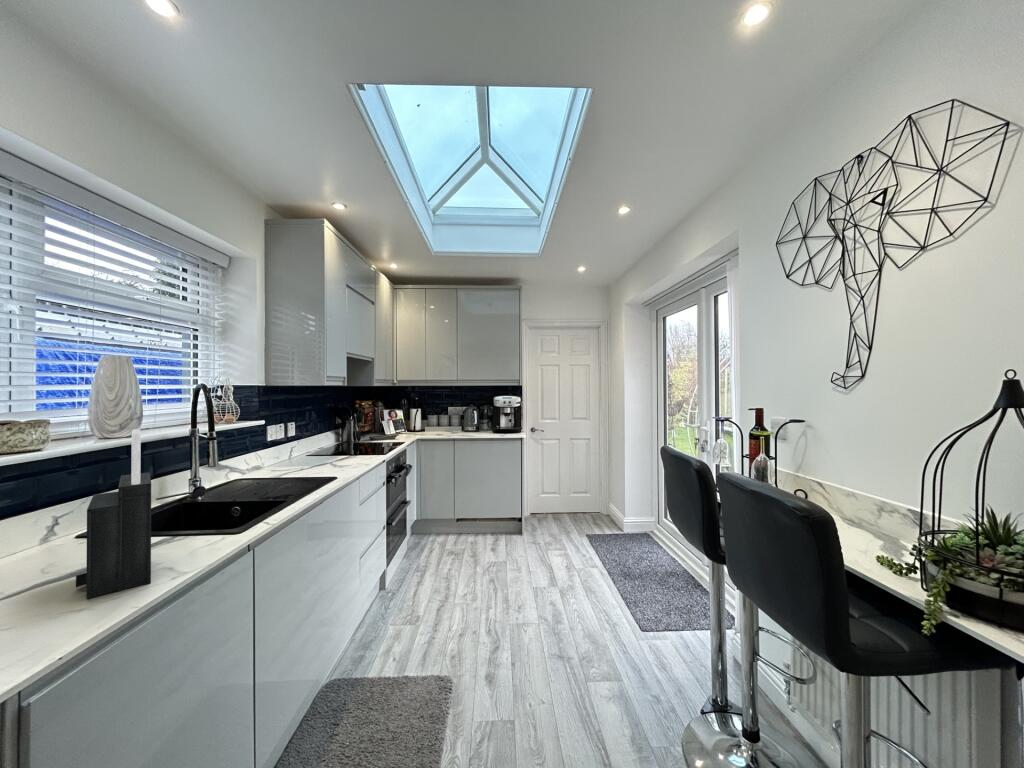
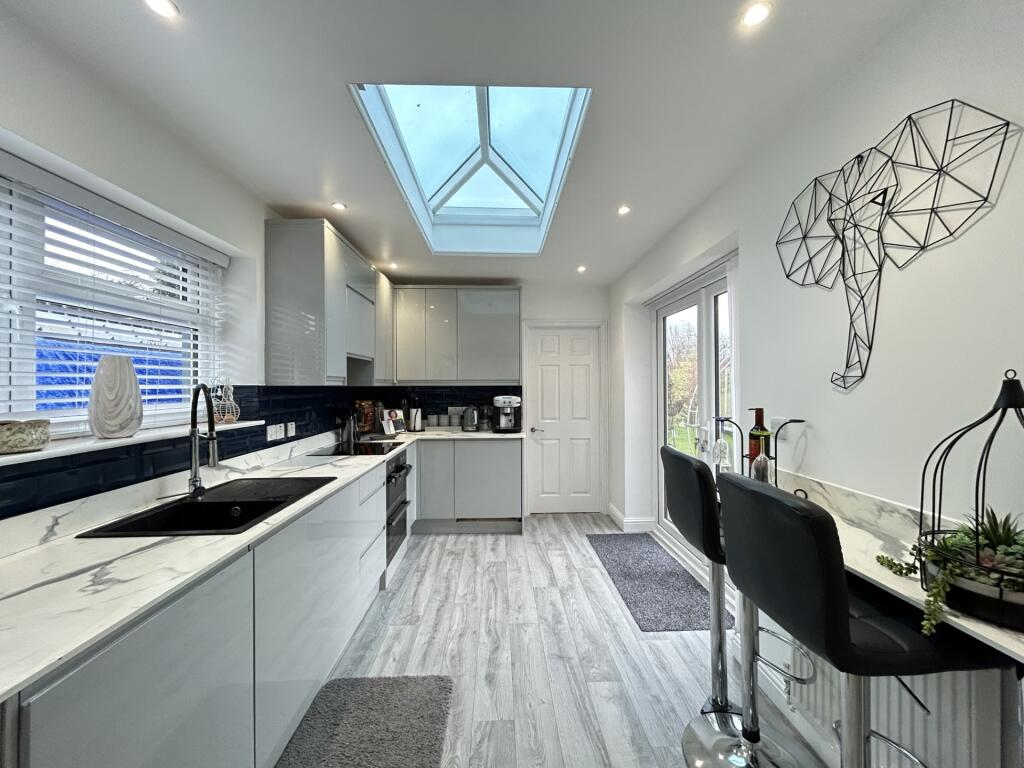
- knife block (114, 505)
